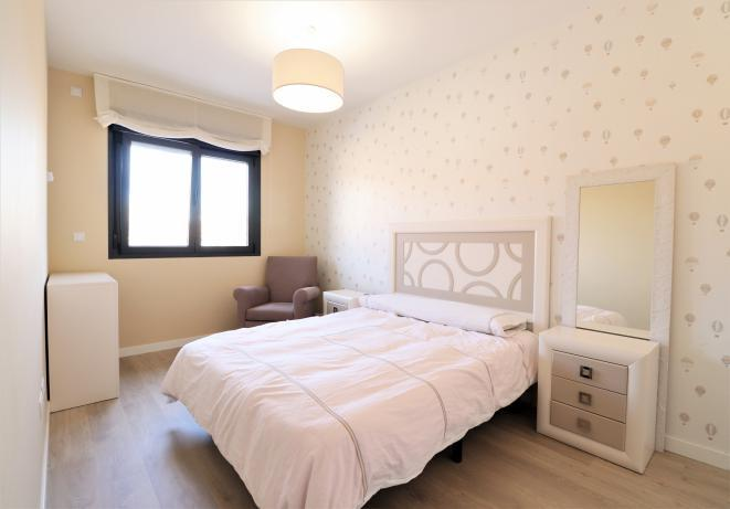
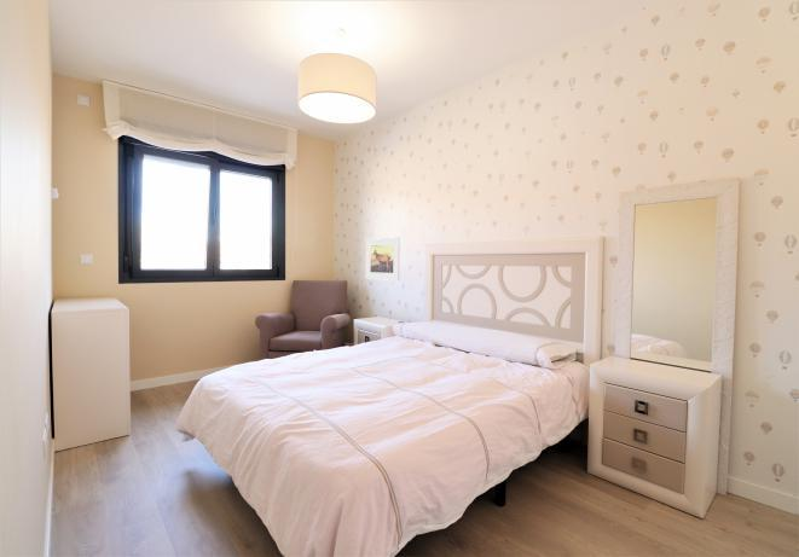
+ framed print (381, 259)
